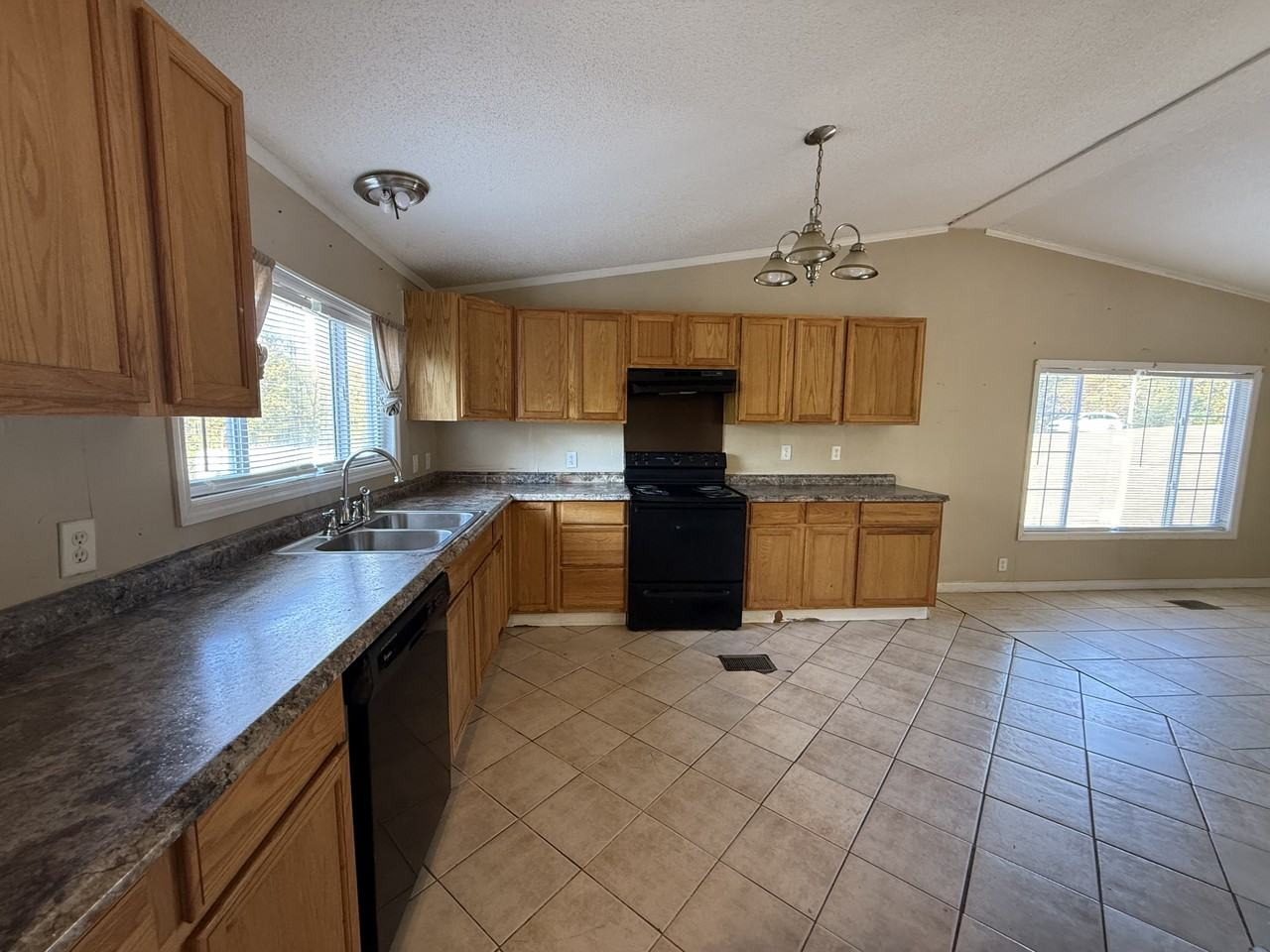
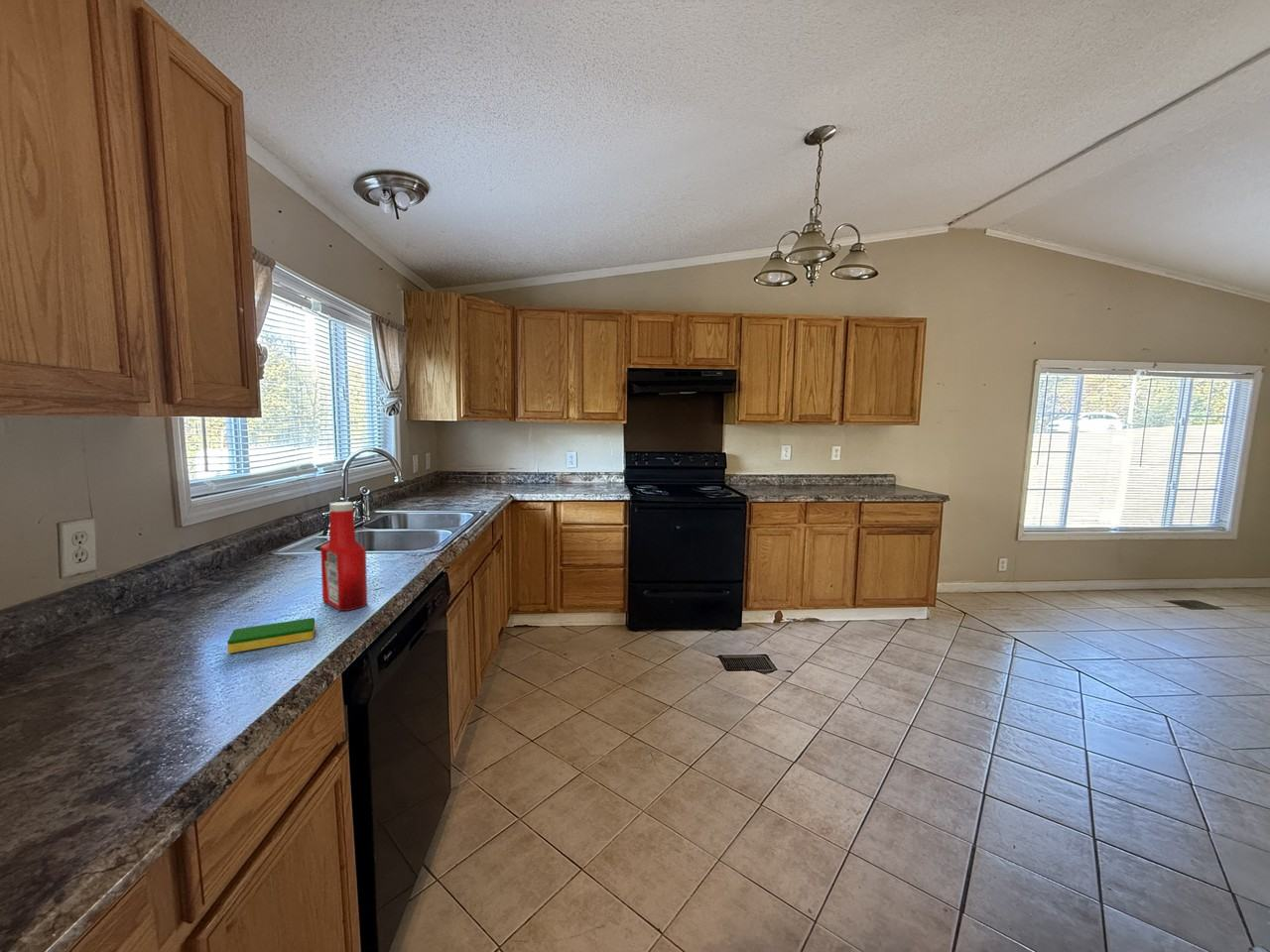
+ soap bottle (342, 552)
+ dish sponge (274, 634)
